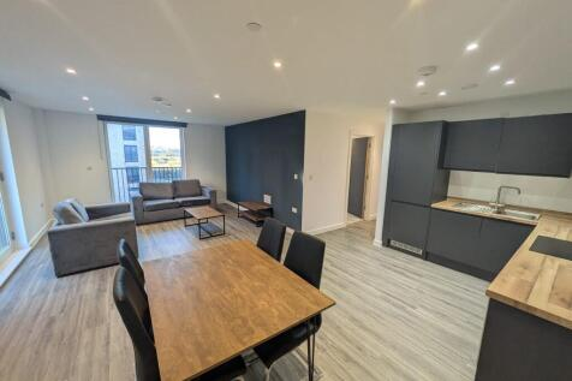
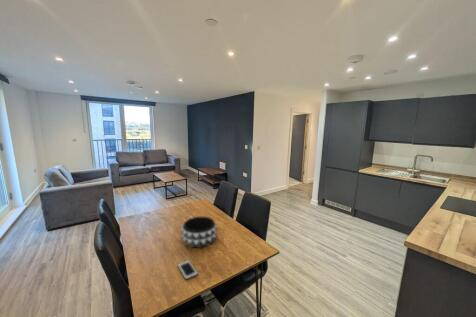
+ decorative bowl (199, 231)
+ cell phone (187, 269)
